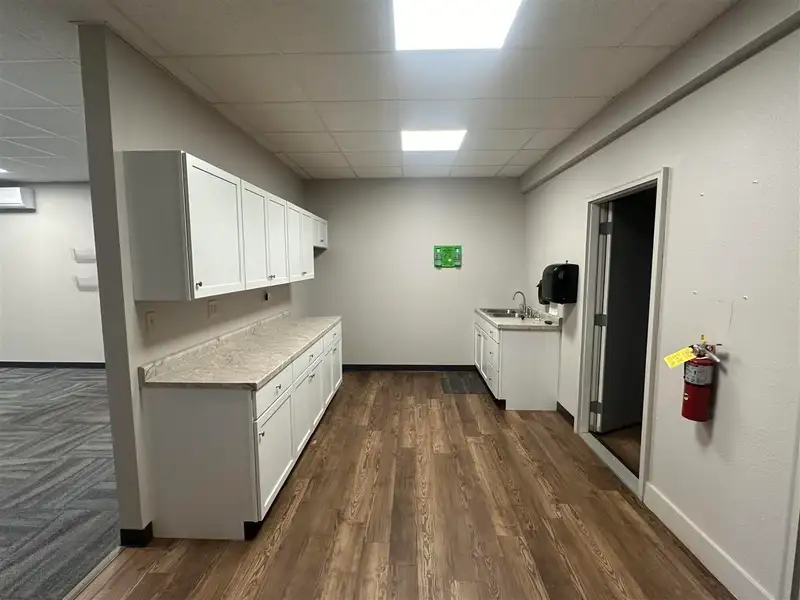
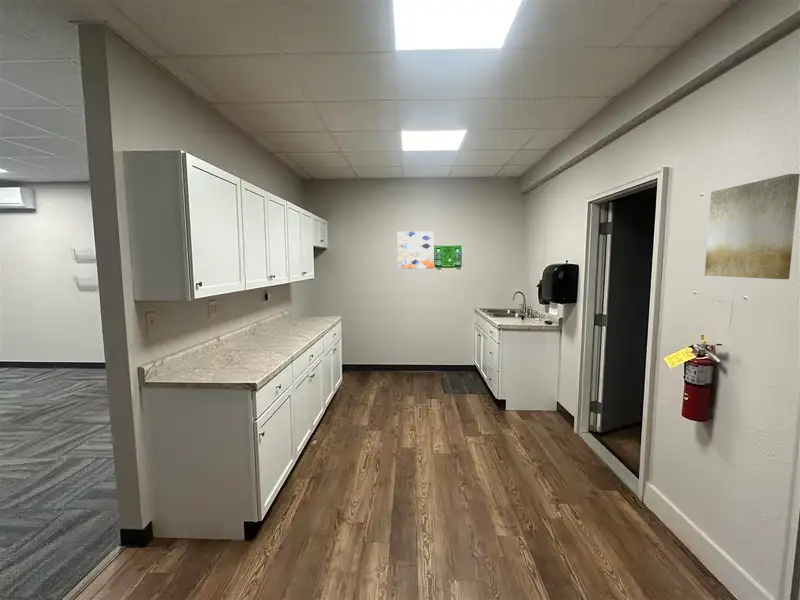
+ wall art (415, 250)
+ wall art (746, 231)
